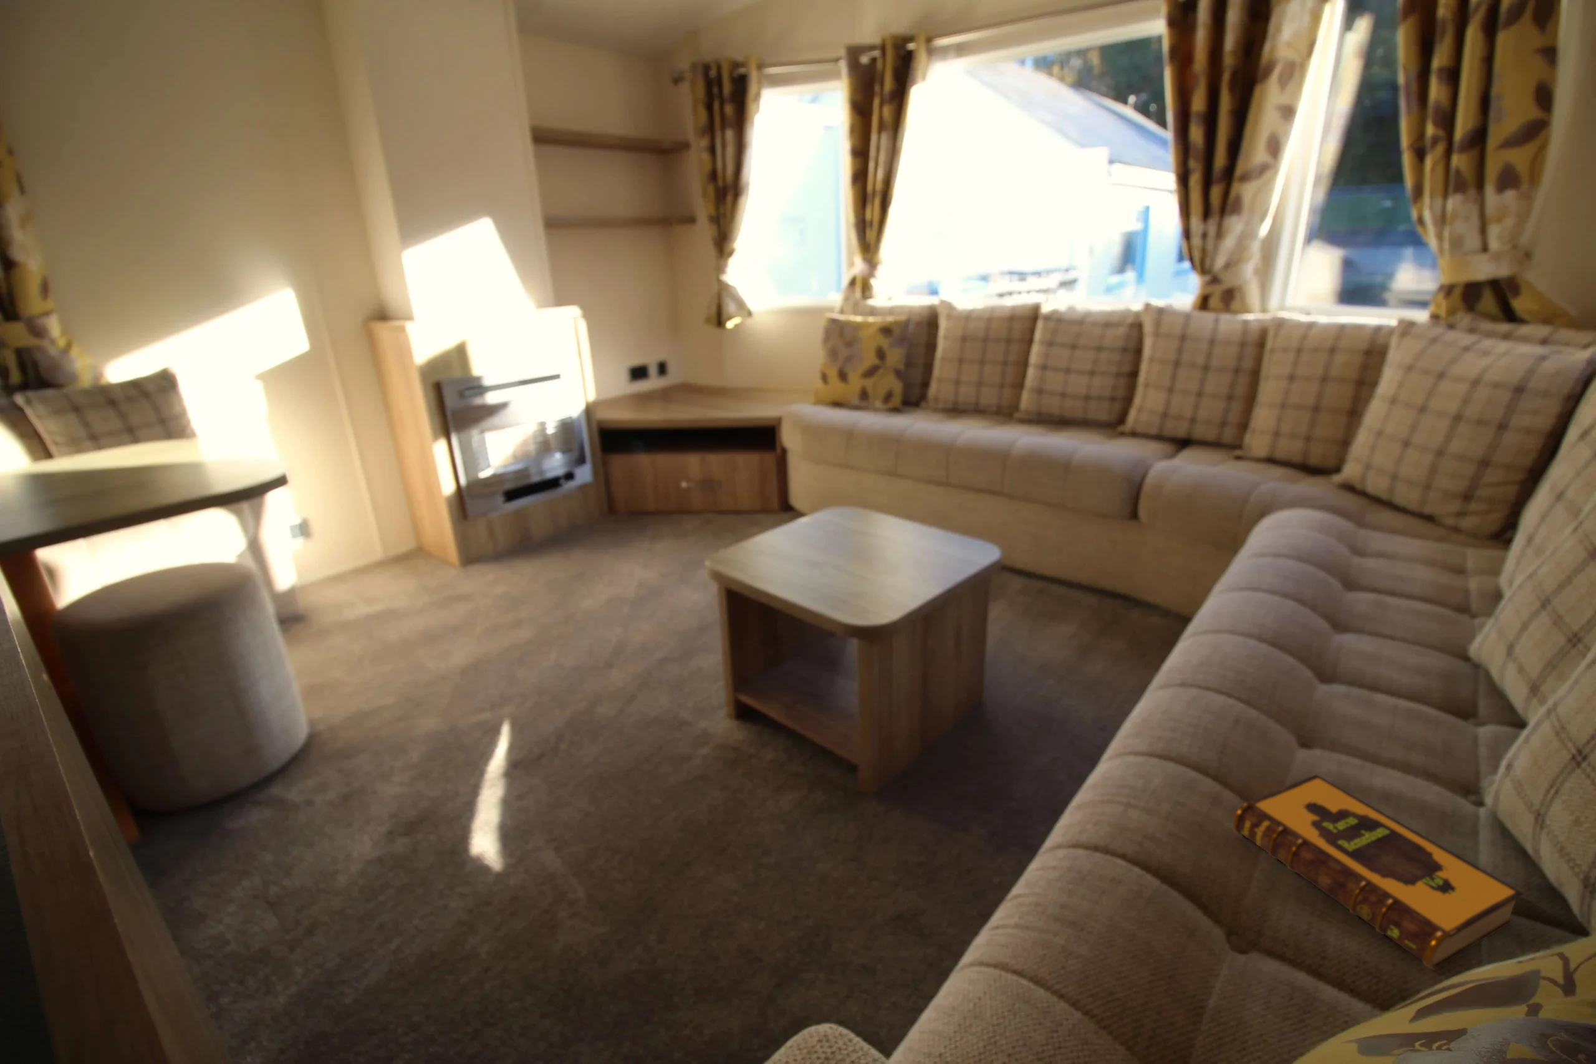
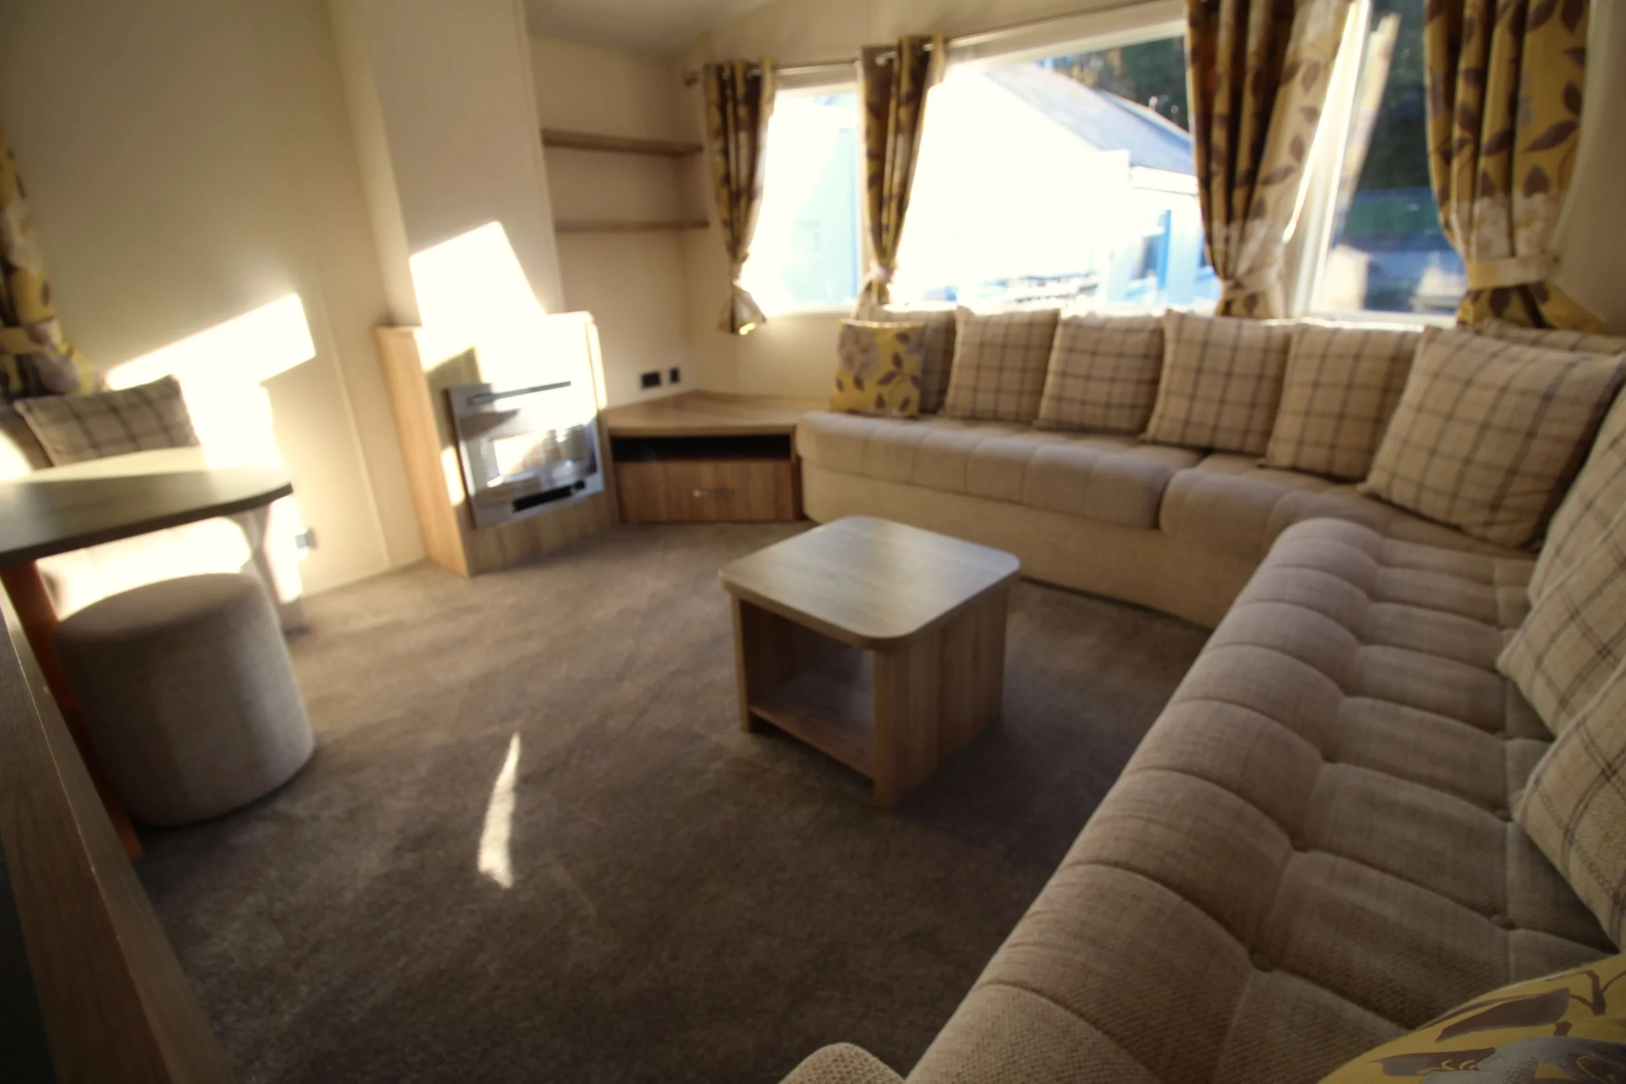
- hardback book (1363, 860)
